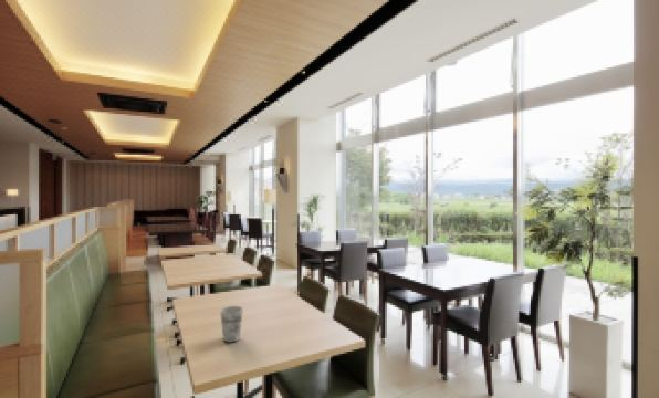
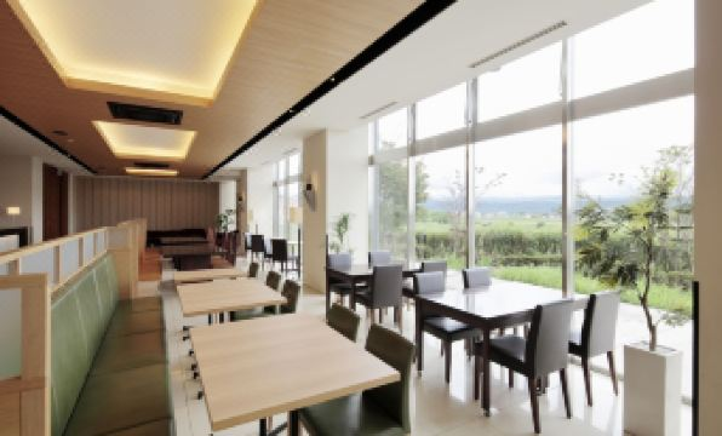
- cup (231, 324)
